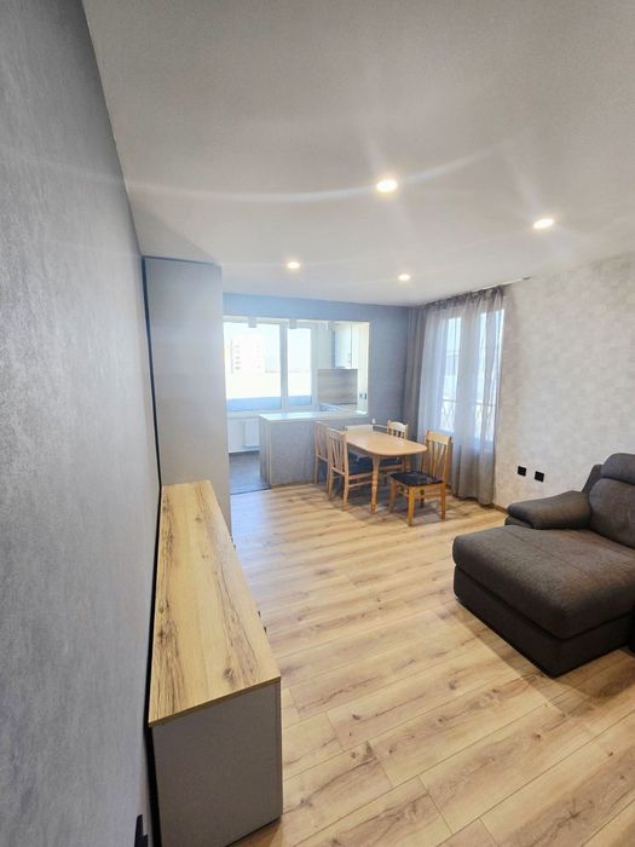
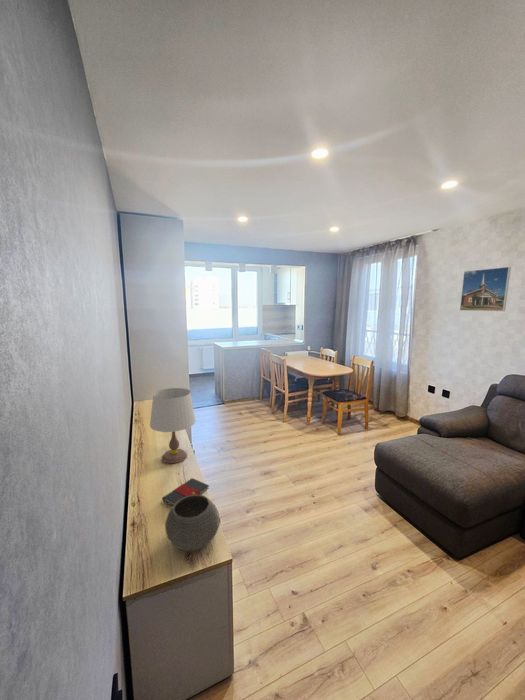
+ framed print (483, 290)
+ book (186, 492)
+ table lamp (173, 425)
+ bowl (193, 523)
